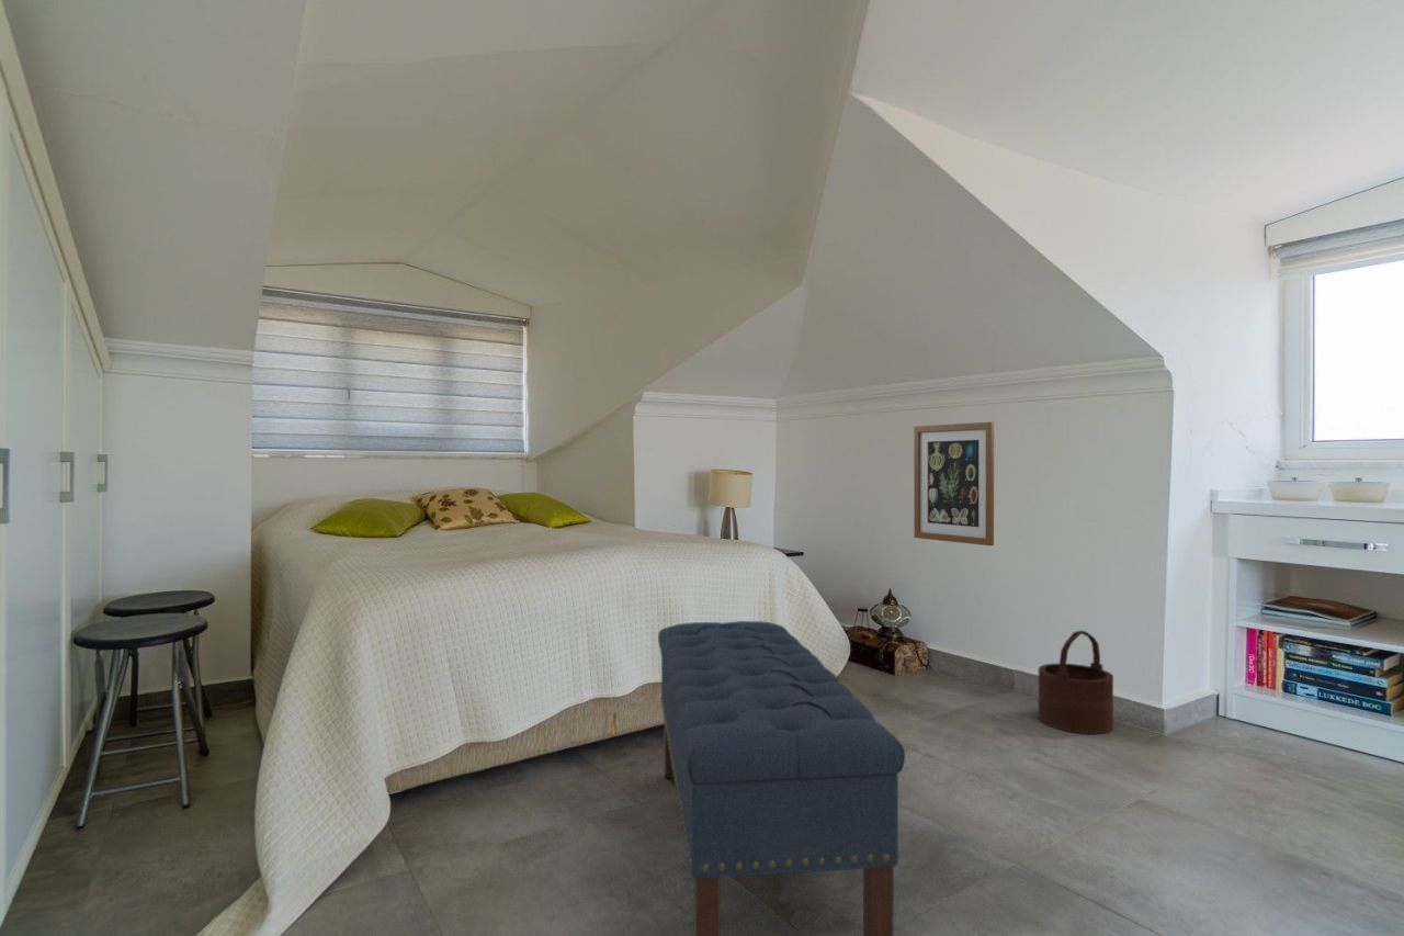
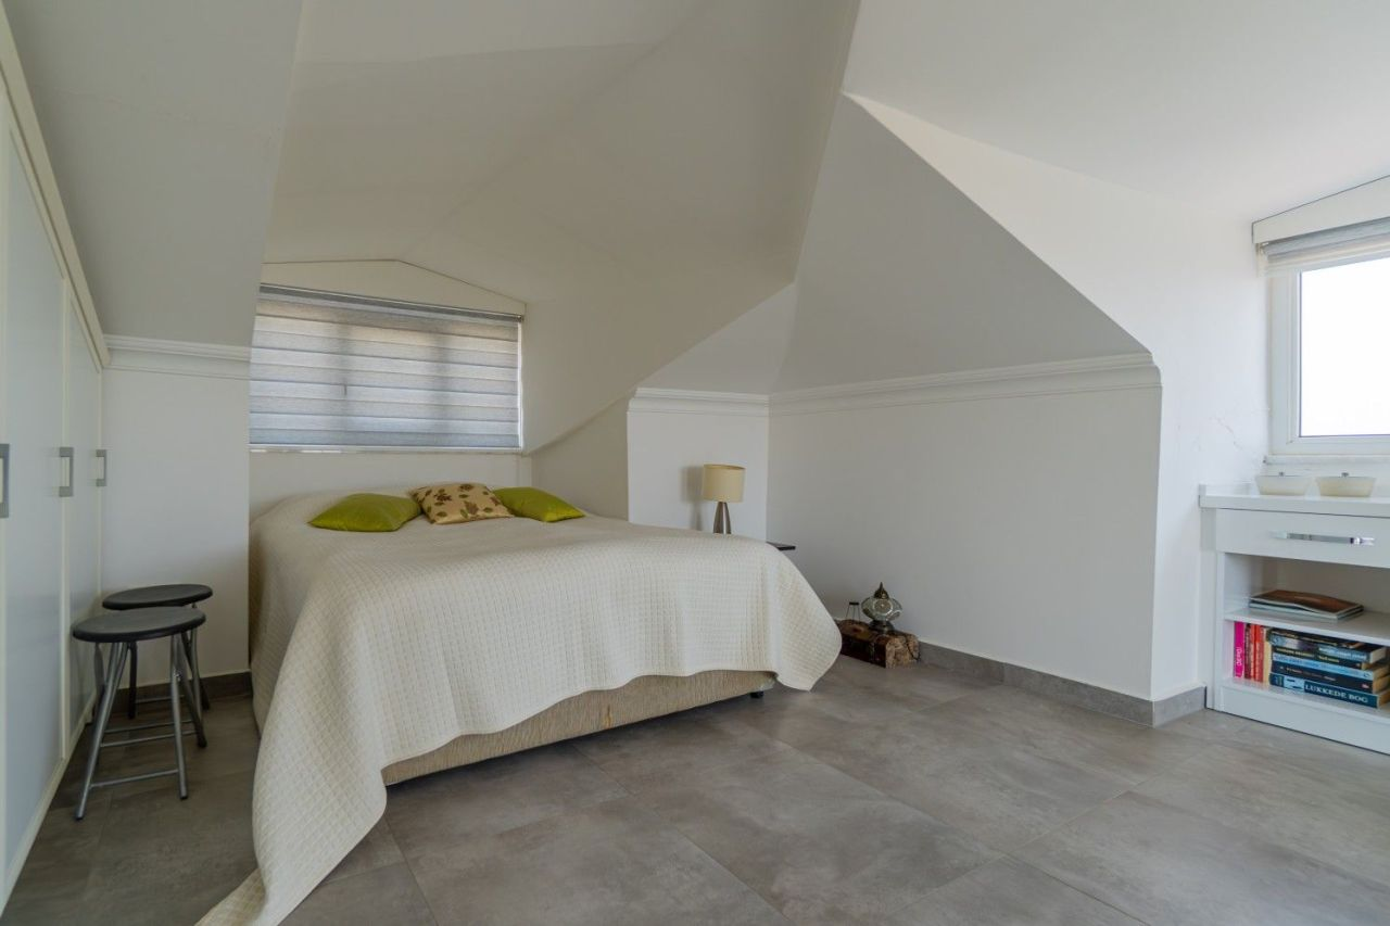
- wall art (951, 483)
- wooden bucket (1075, 676)
- bench (749, 756)
